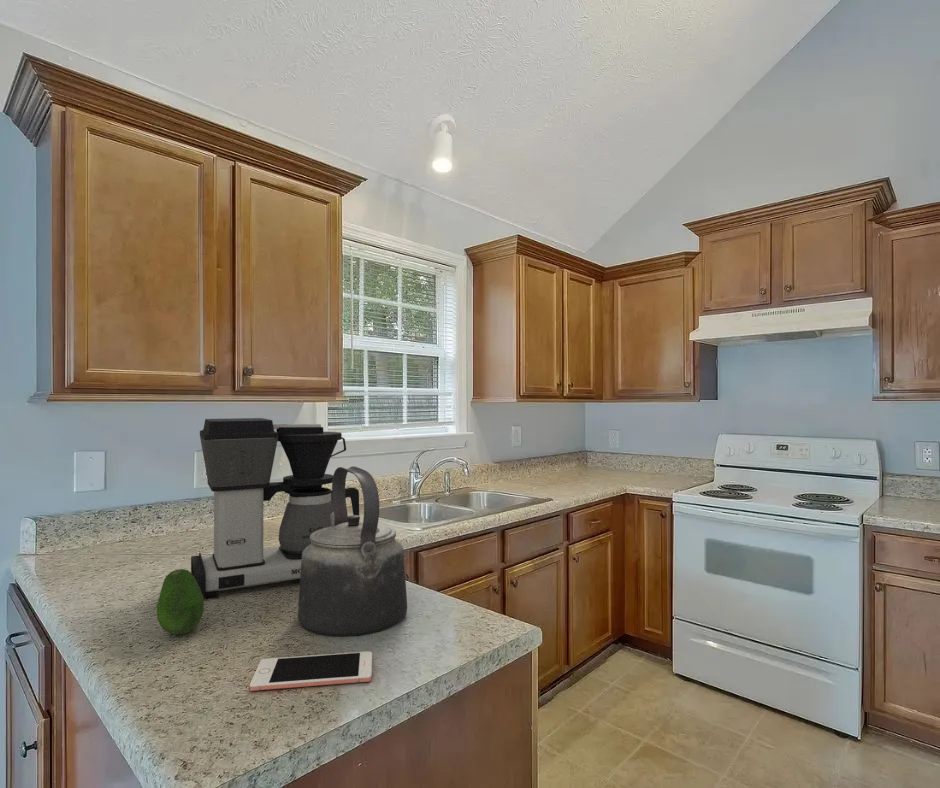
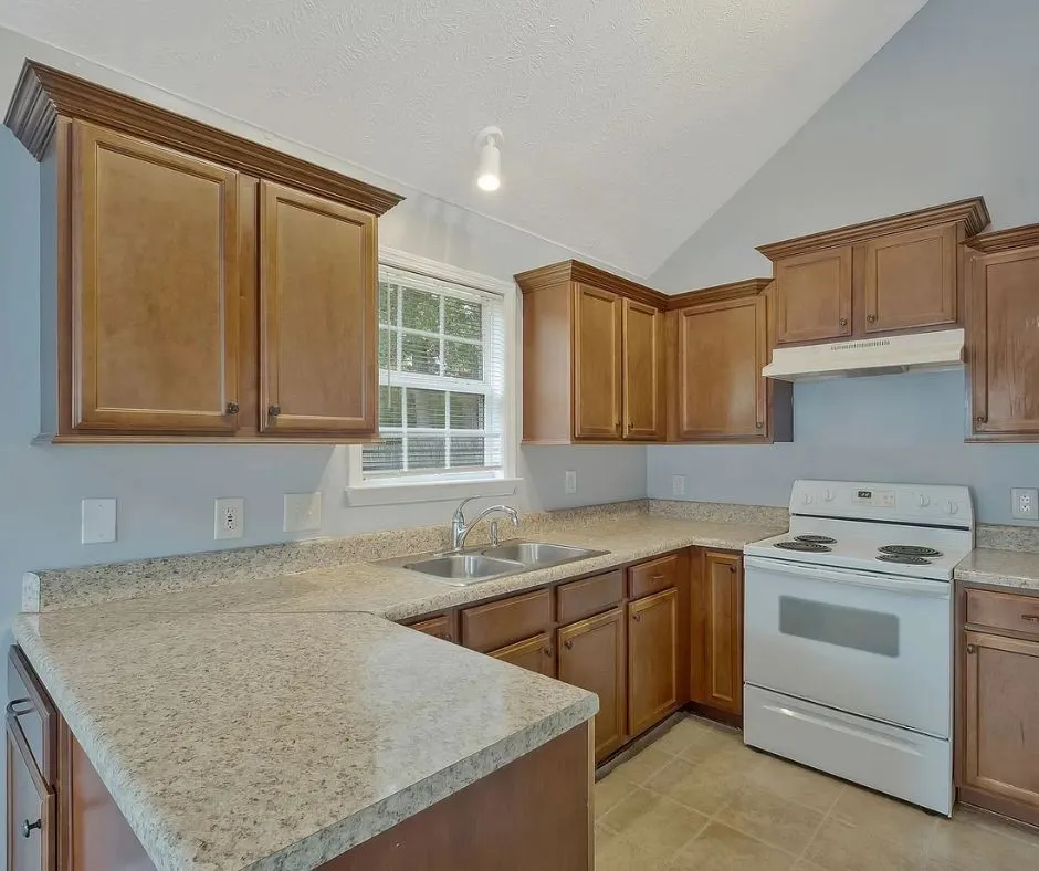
- kettle (350, 539)
- cell phone (314, 670)
- coffee maker (281, 491)
- fruit (180, 601)
